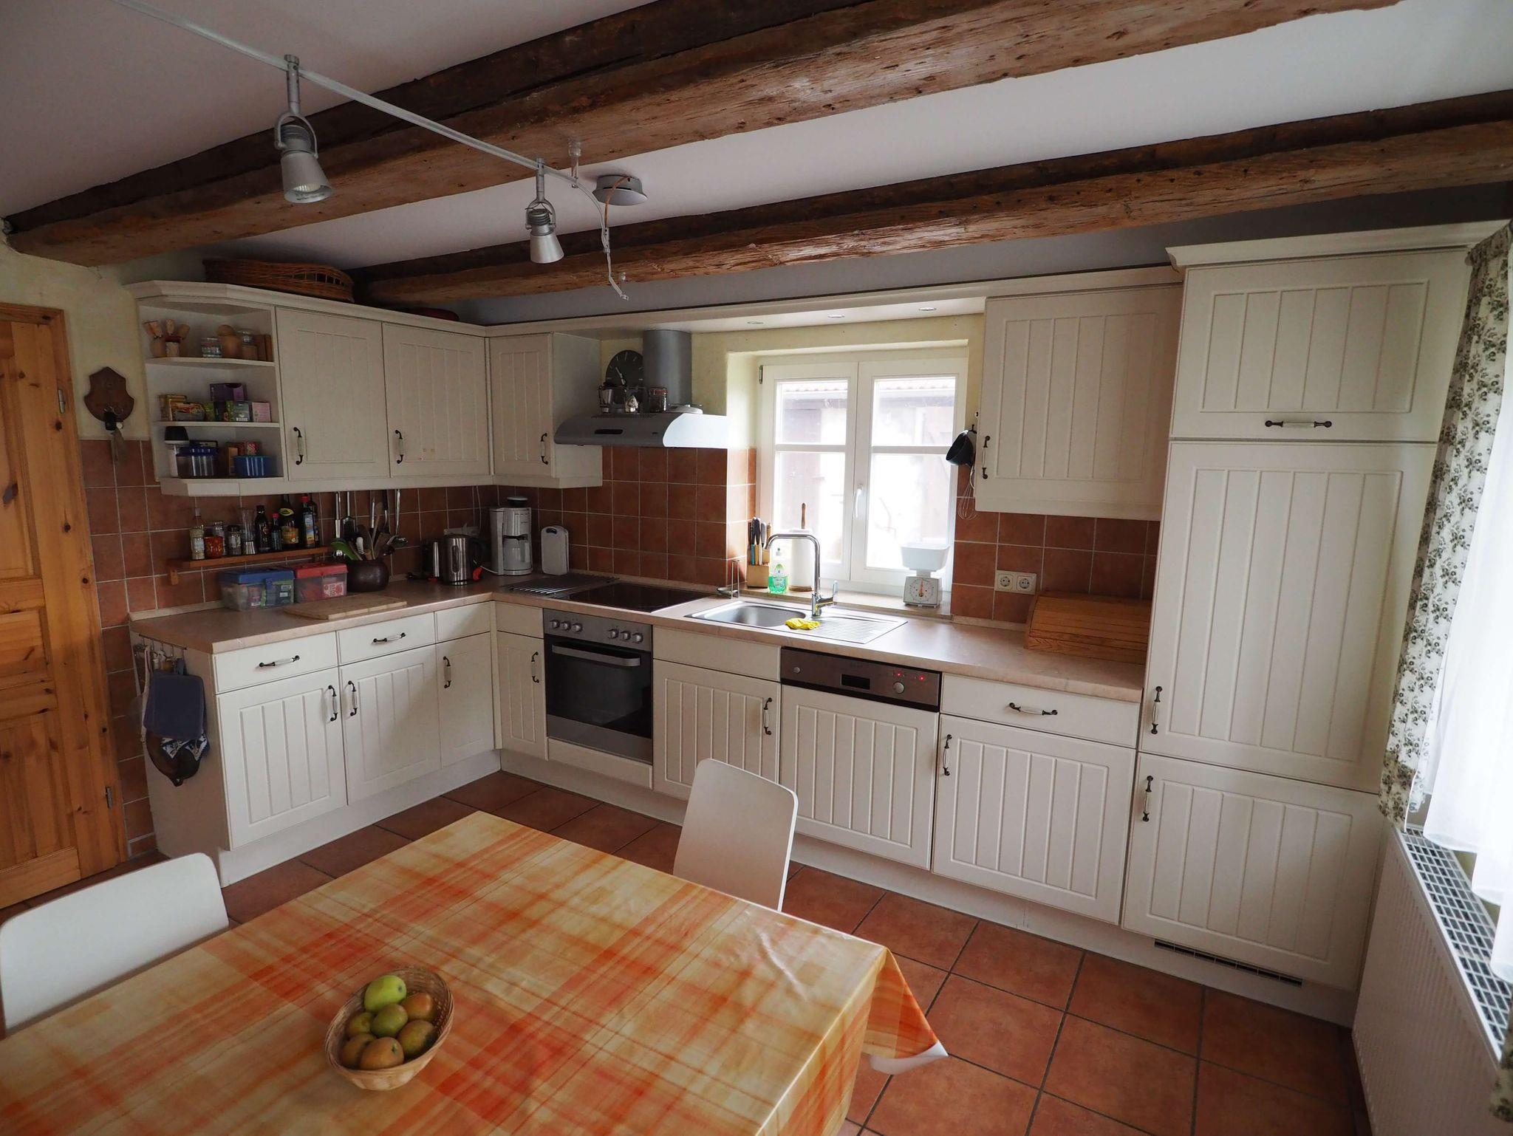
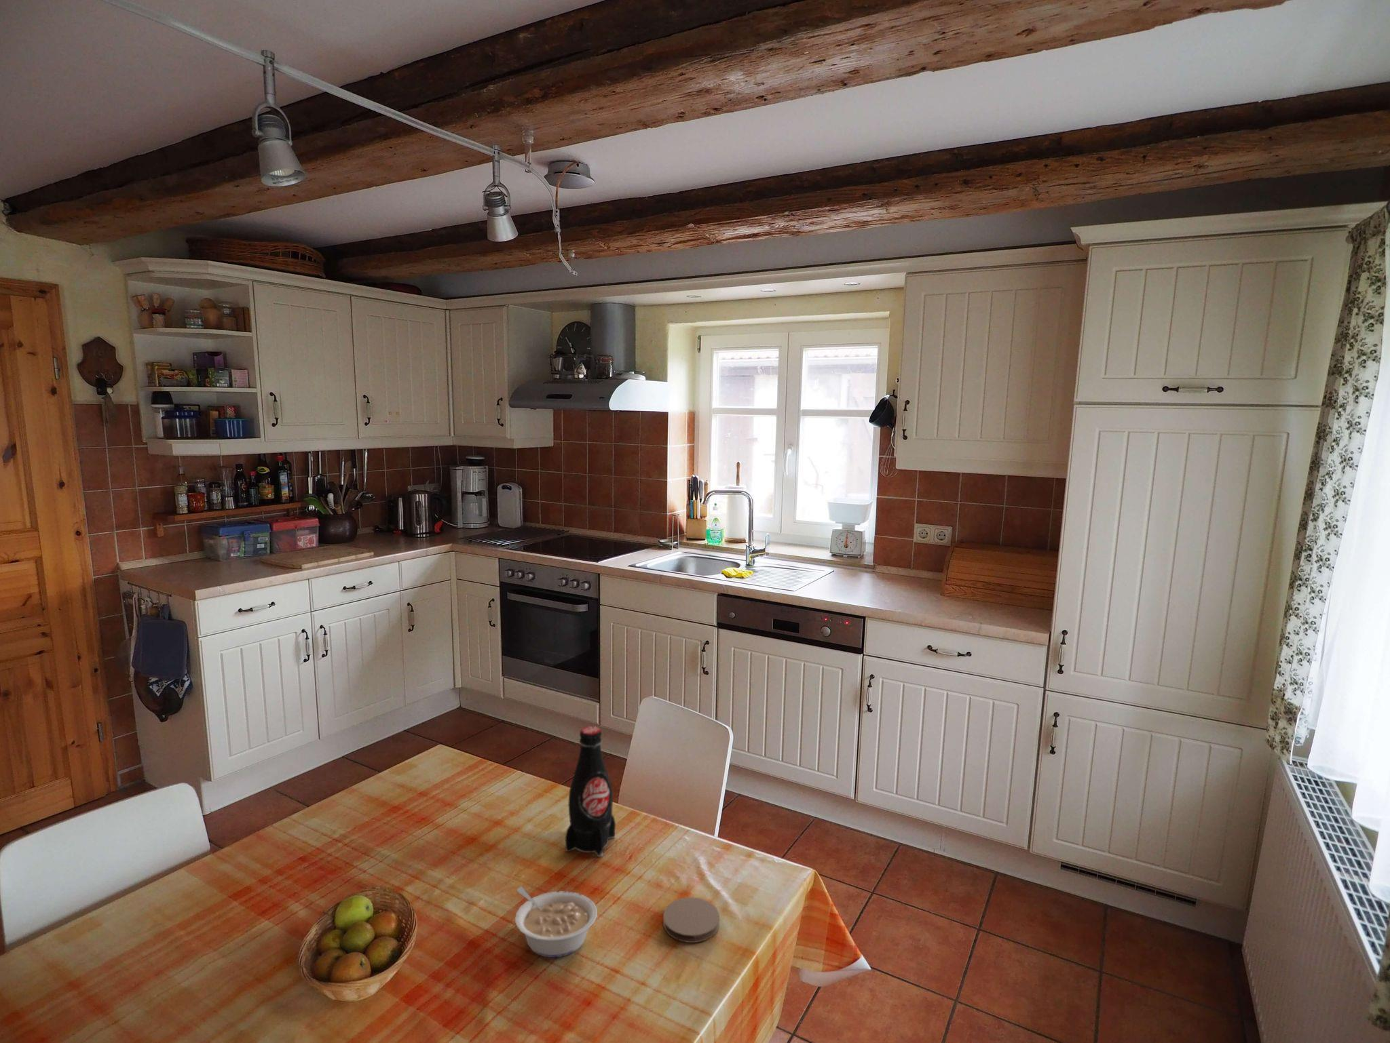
+ legume (554, 925)
+ bottle (591, 787)
+ coaster (691, 919)
